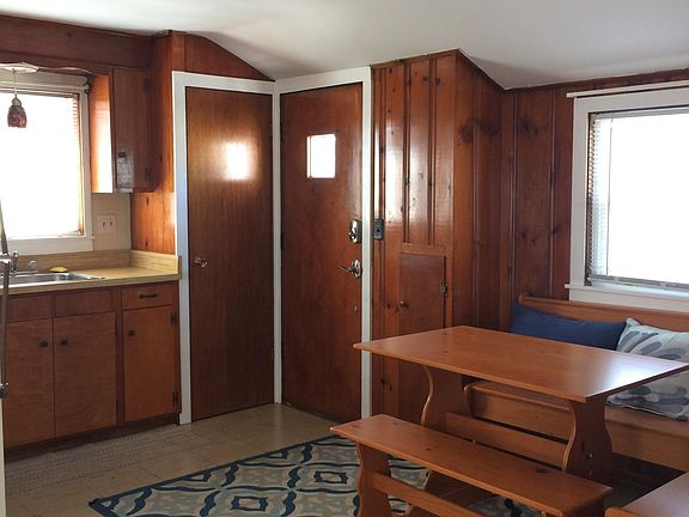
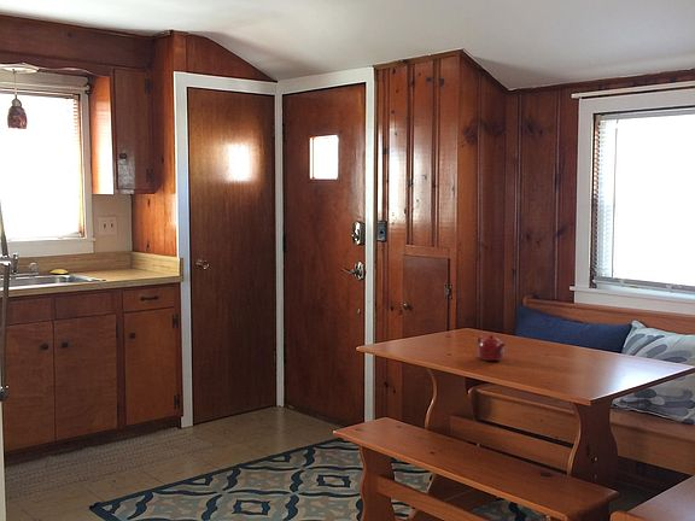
+ teapot (490, 347)
